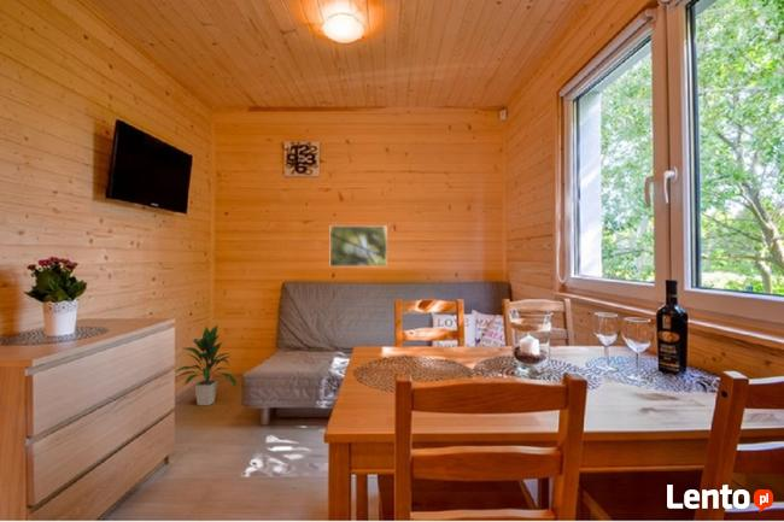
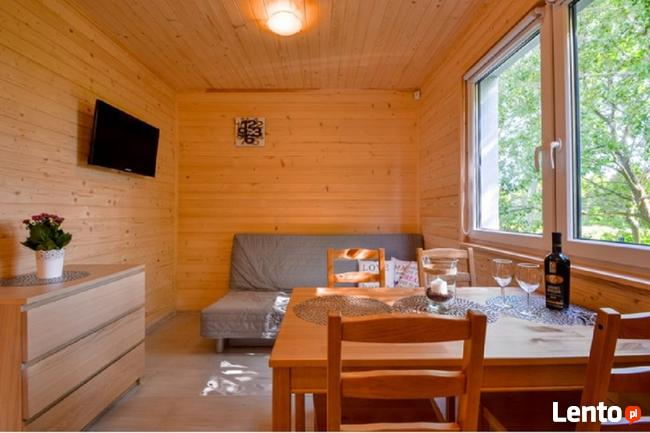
- indoor plant (207, 365)
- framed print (358, 246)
